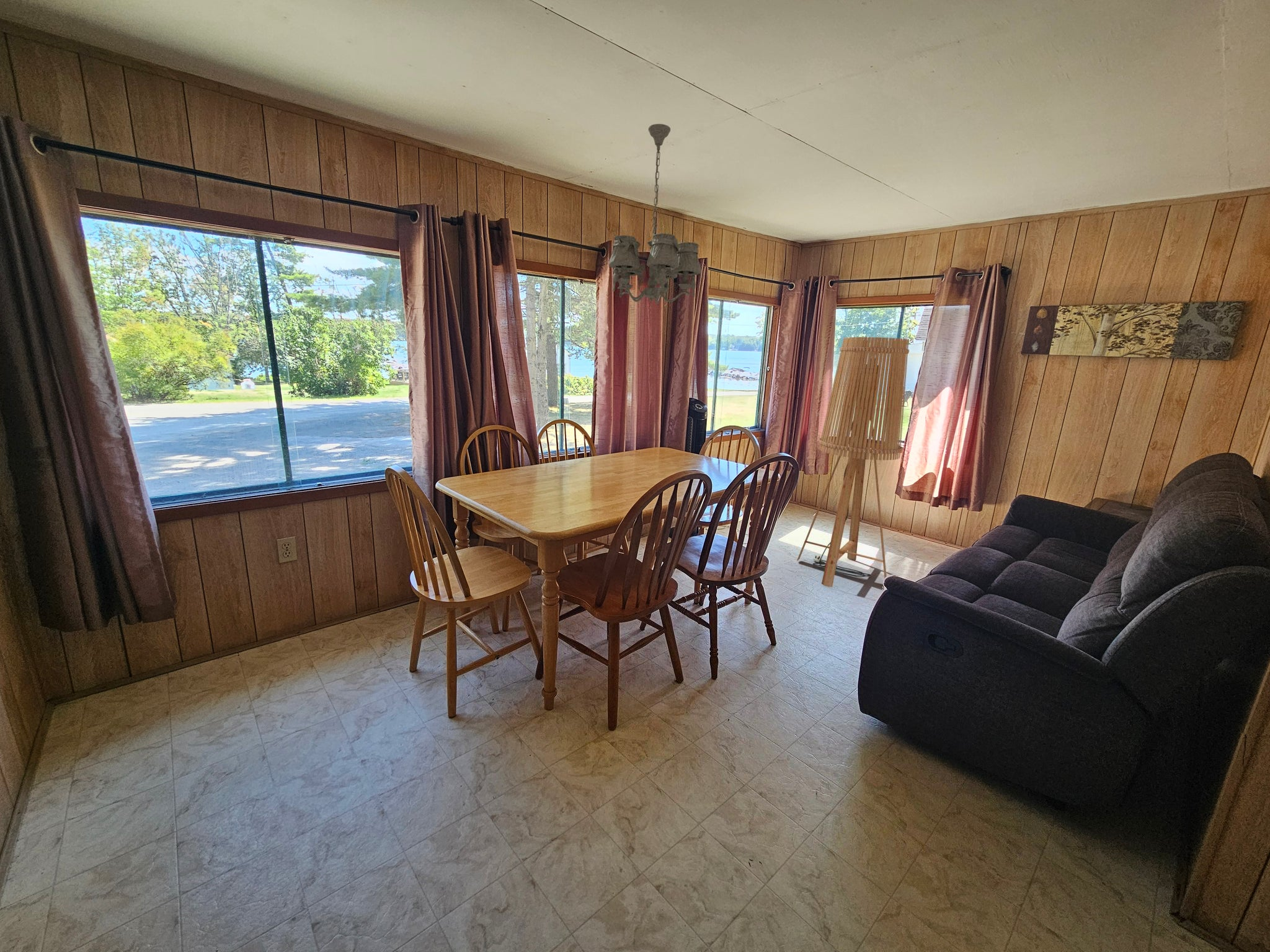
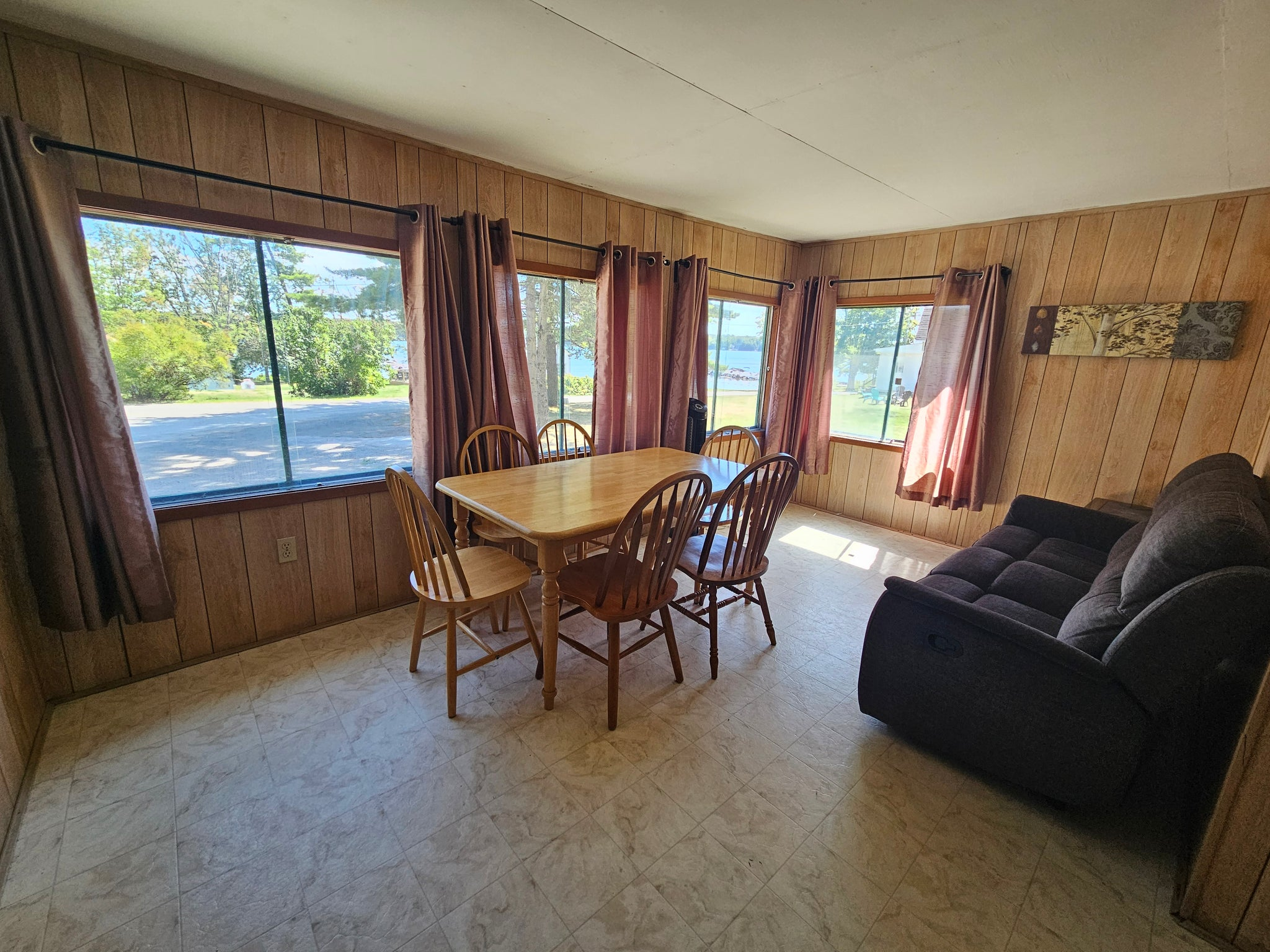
- chandelier (656, 217)
- floor lamp (856, 462)
